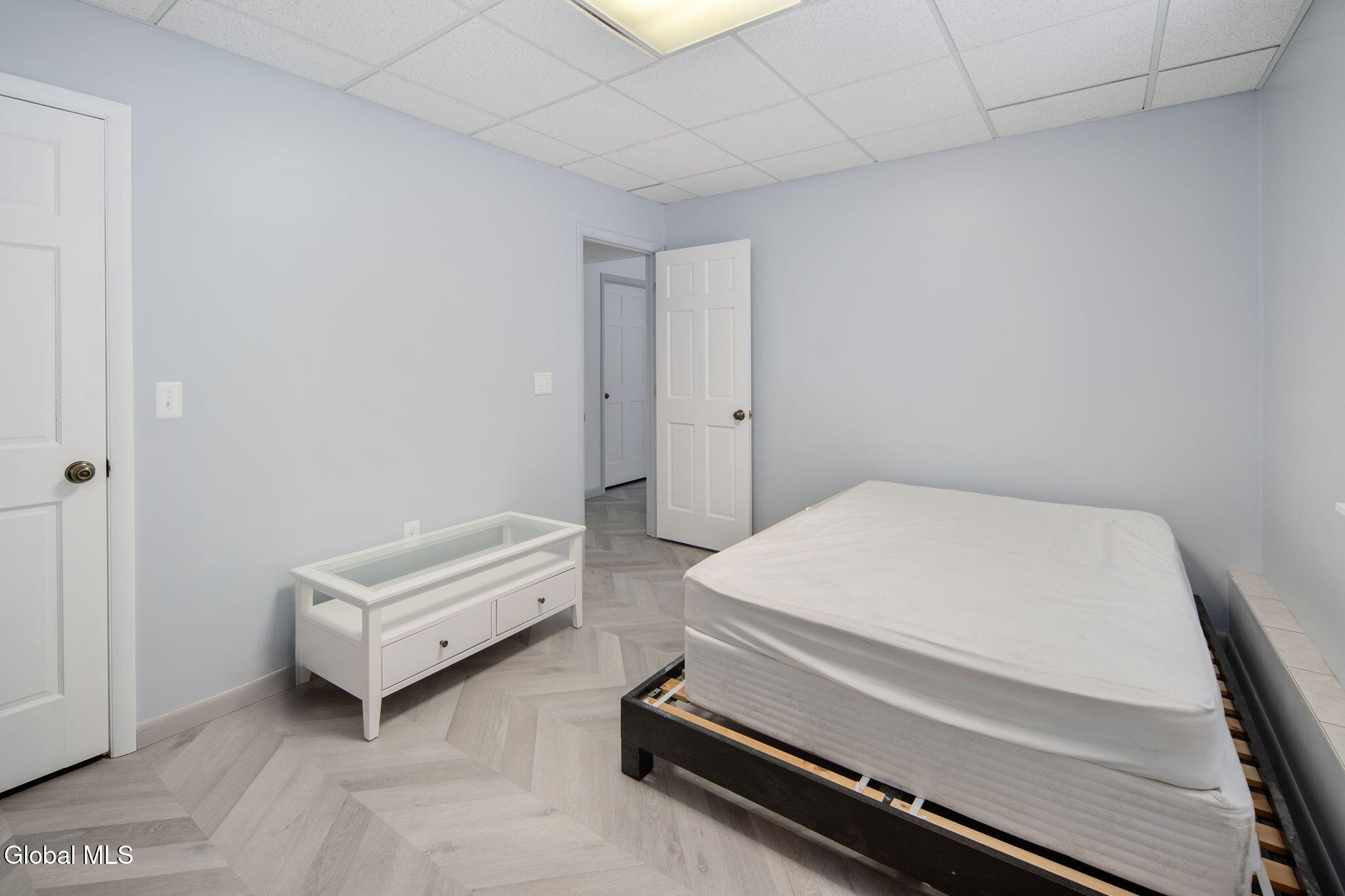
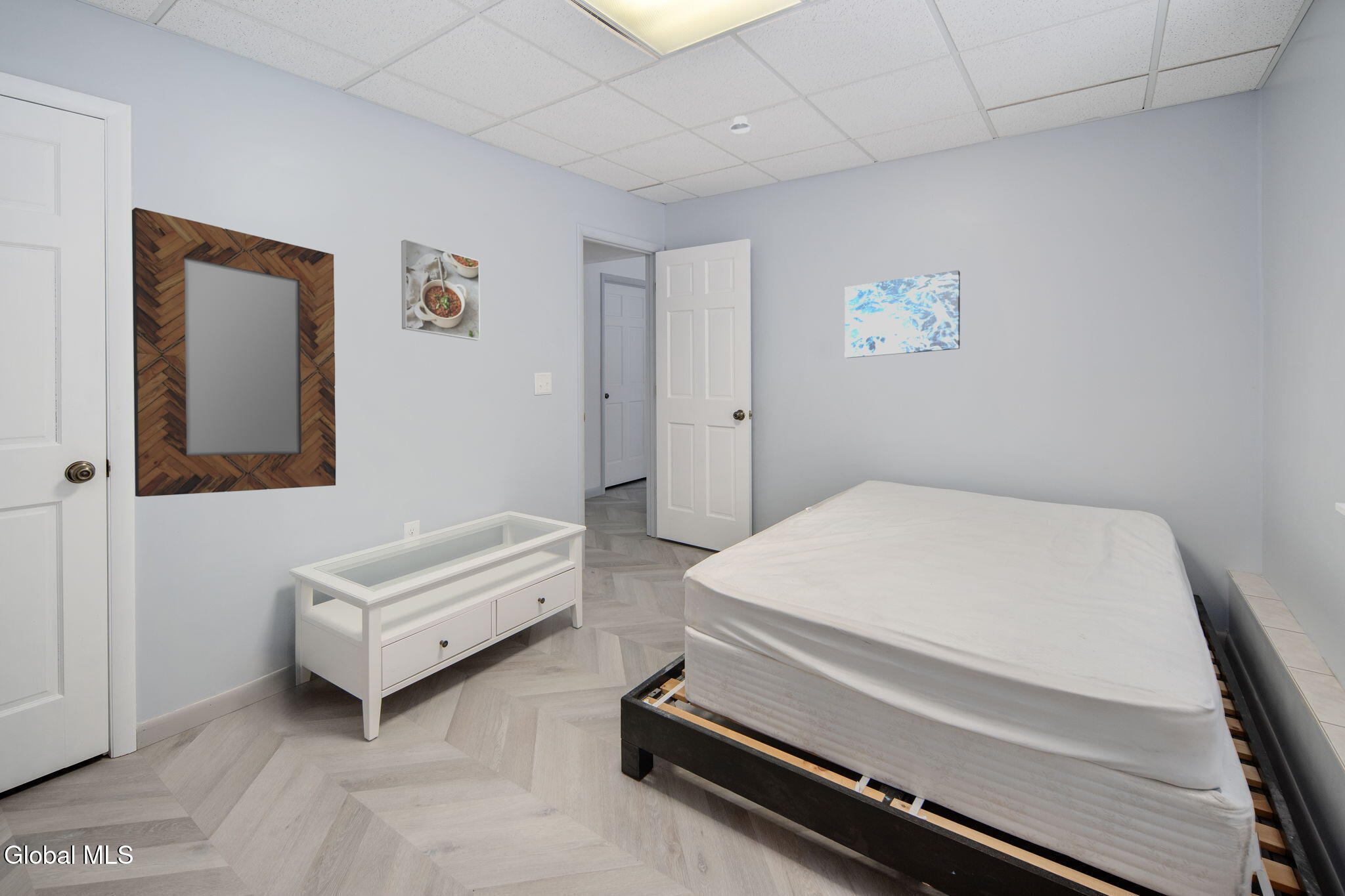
+ wall art (900, 316)
+ home mirror (245, 362)
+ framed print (442, 293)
+ recessed light (740, 124)
